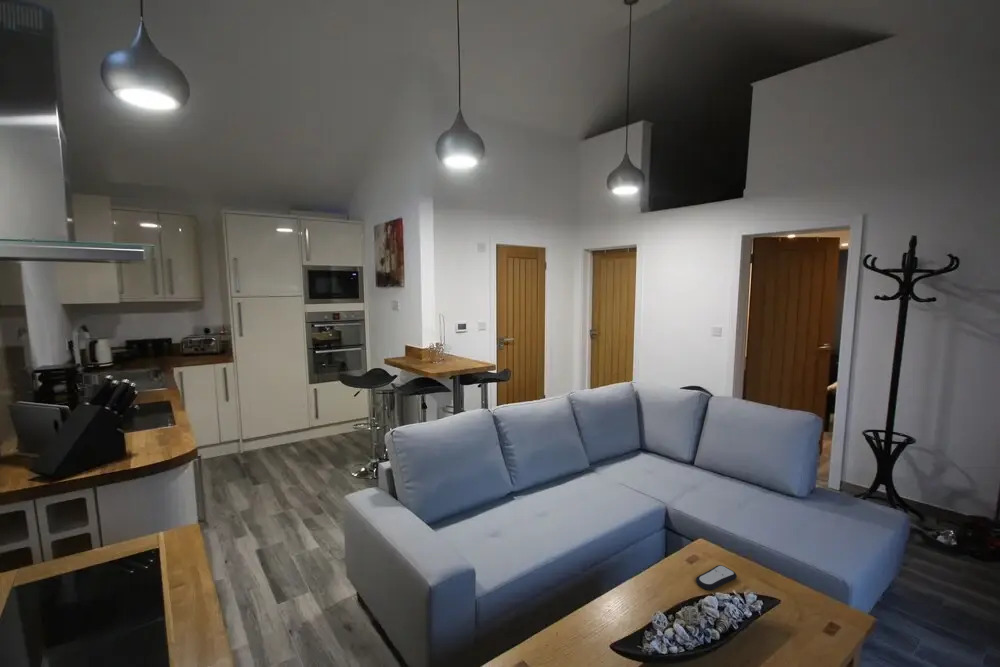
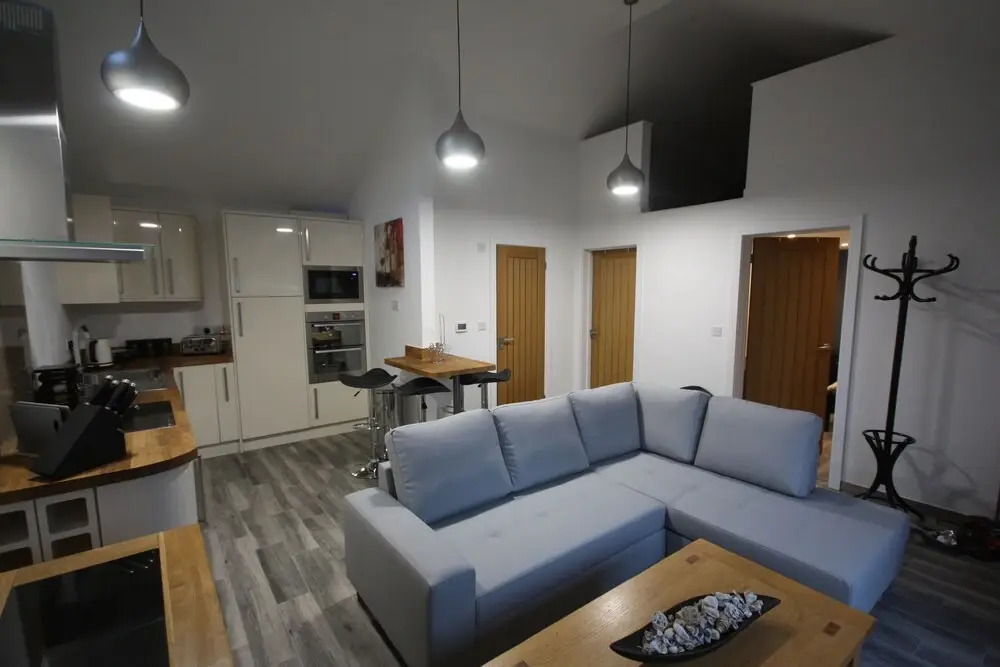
- remote control (715, 577)
